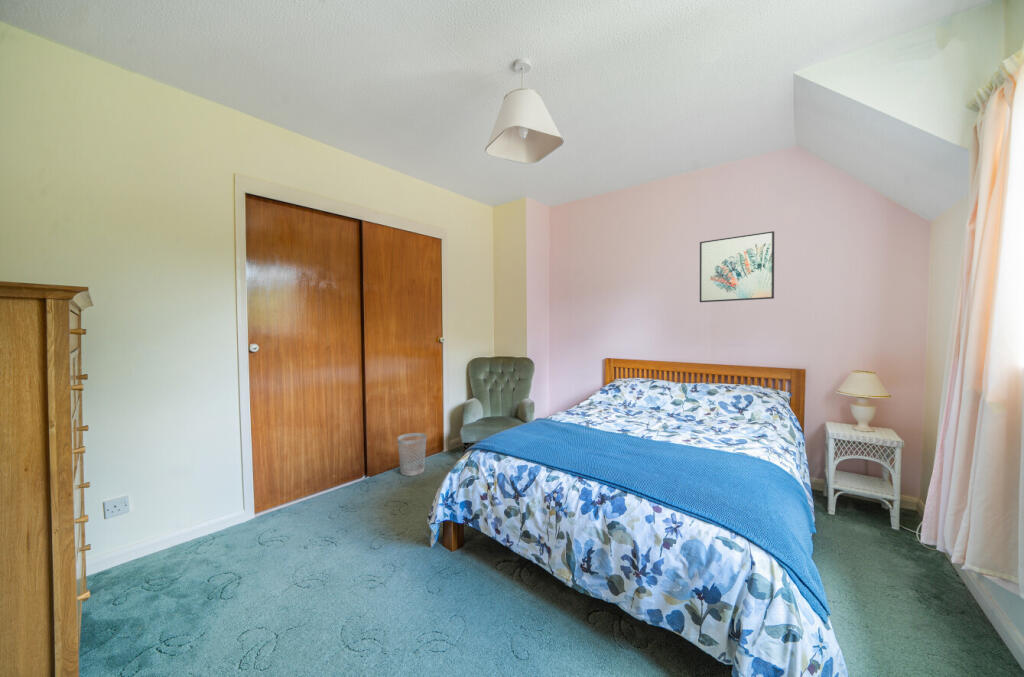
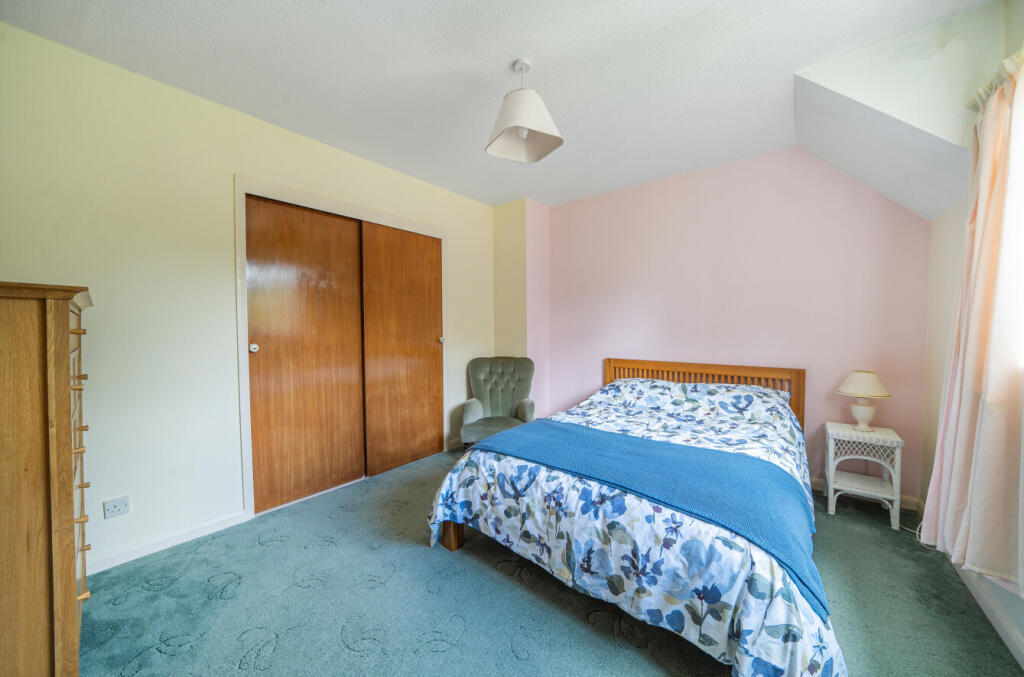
- wall art (735, 268)
- wastebasket (412, 454)
